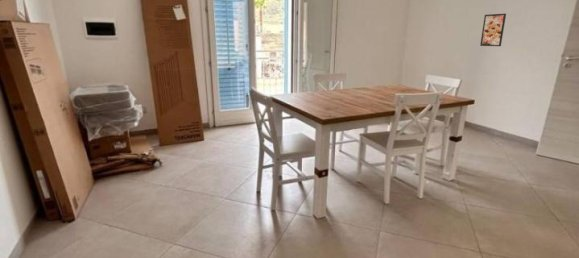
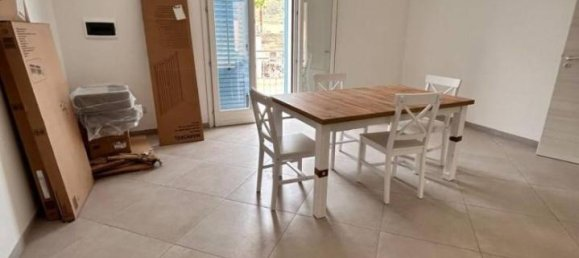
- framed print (492, 30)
